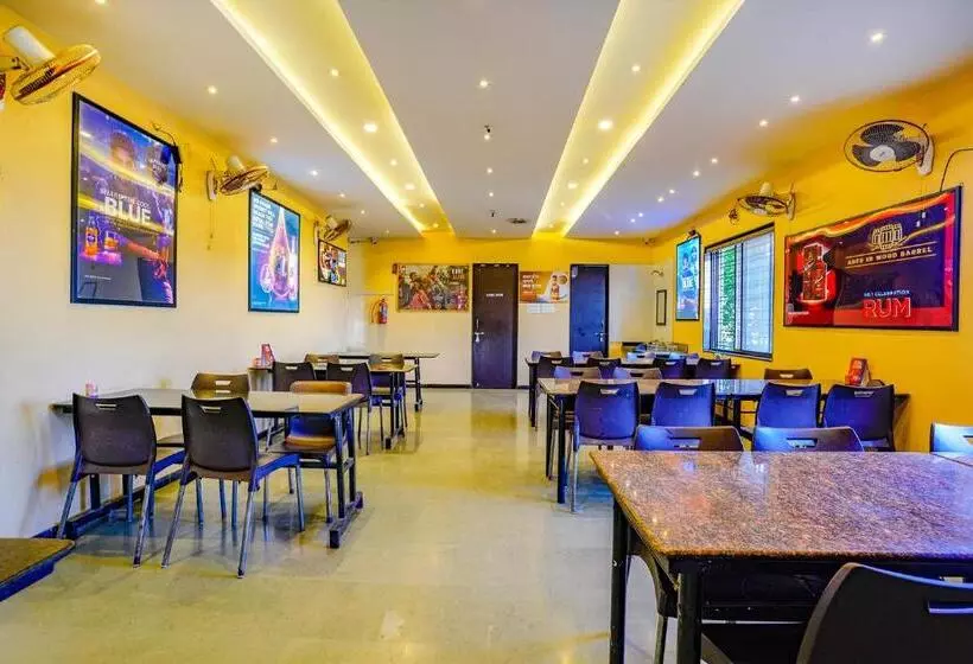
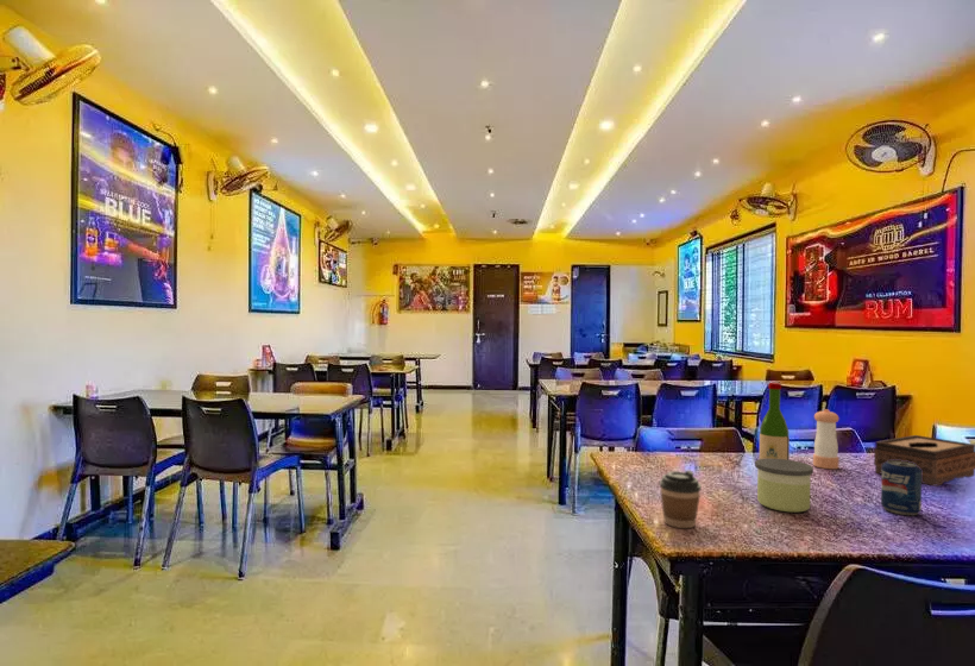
+ tissue box (924, 458)
+ beverage can (900, 486)
+ pepper shaker (825, 438)
+ wine bottle (774, 434)
+ coffee cup (679, 496)
+ candle (782, 484)
